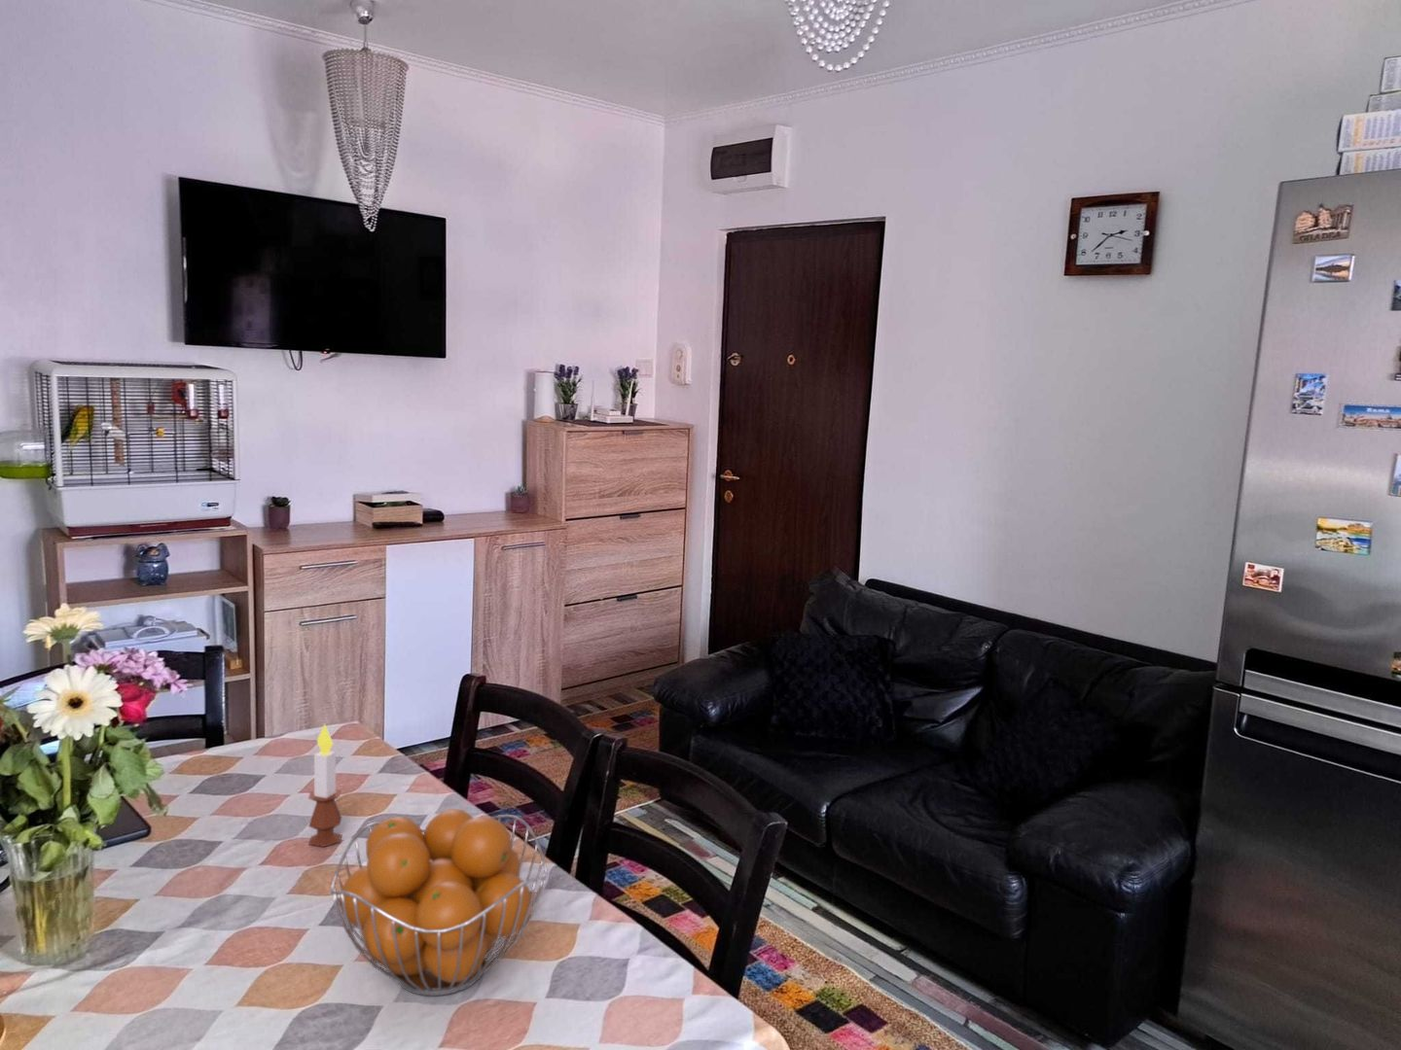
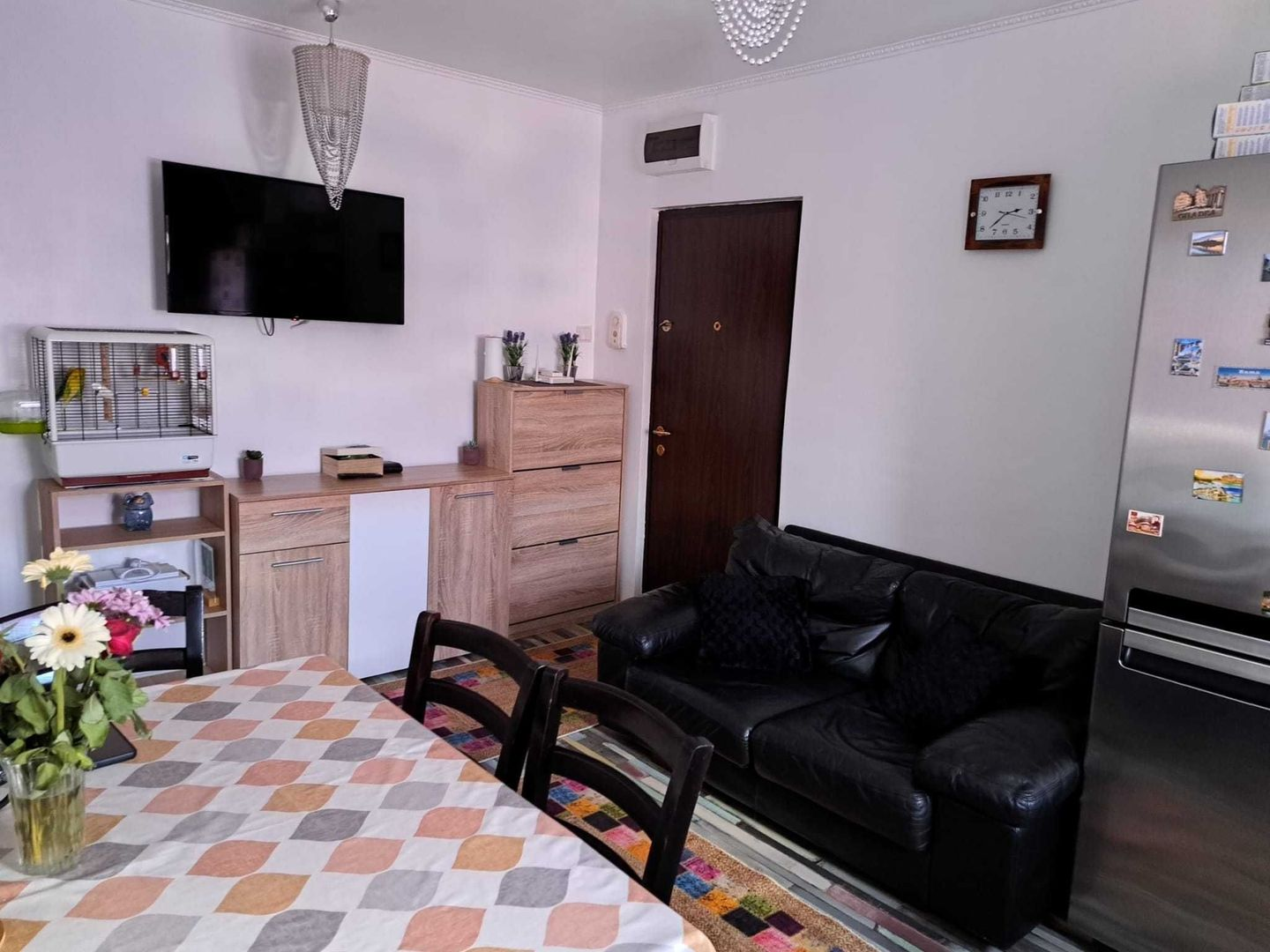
- candle (325, 782)
- fruit basket (441, 897)
